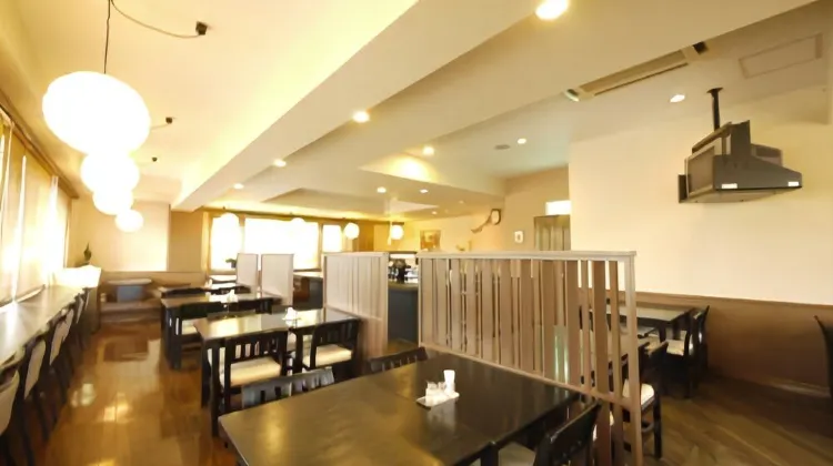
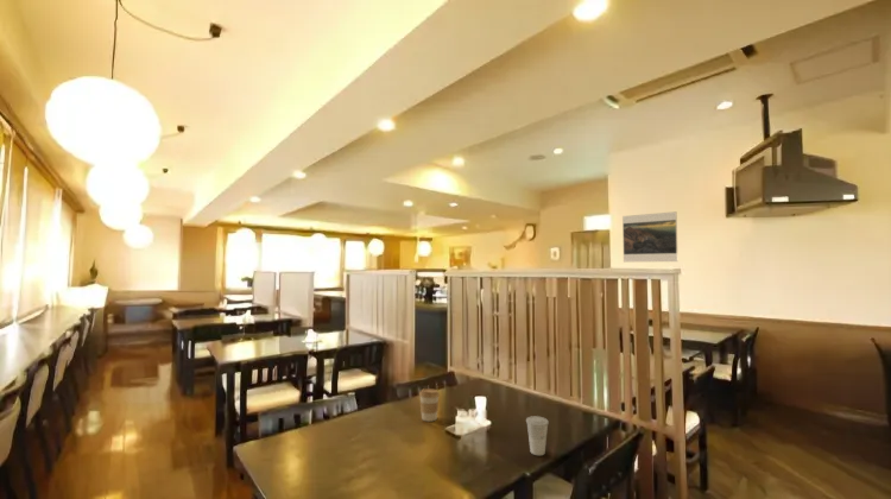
+ coffee cup (429, 403)
+ cup (537, 435)
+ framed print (649, 238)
